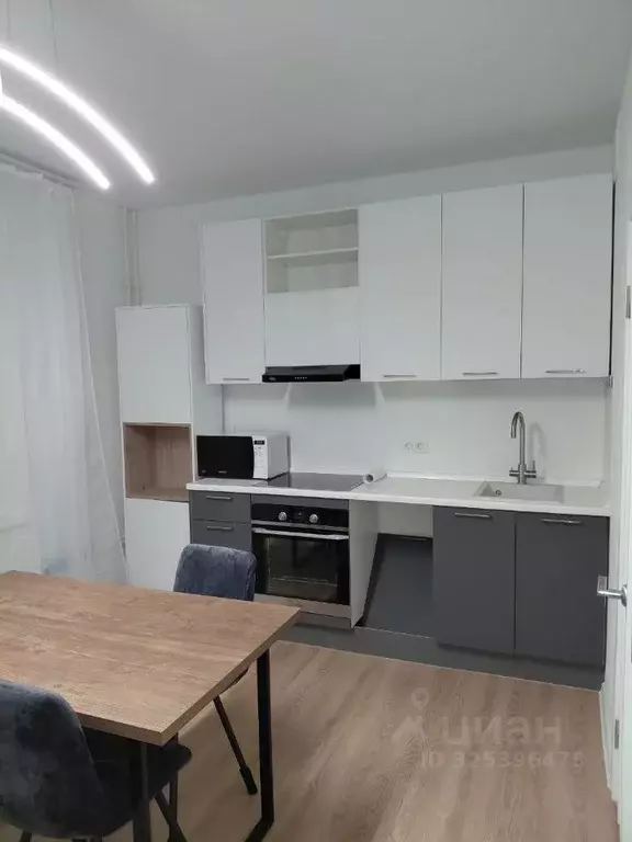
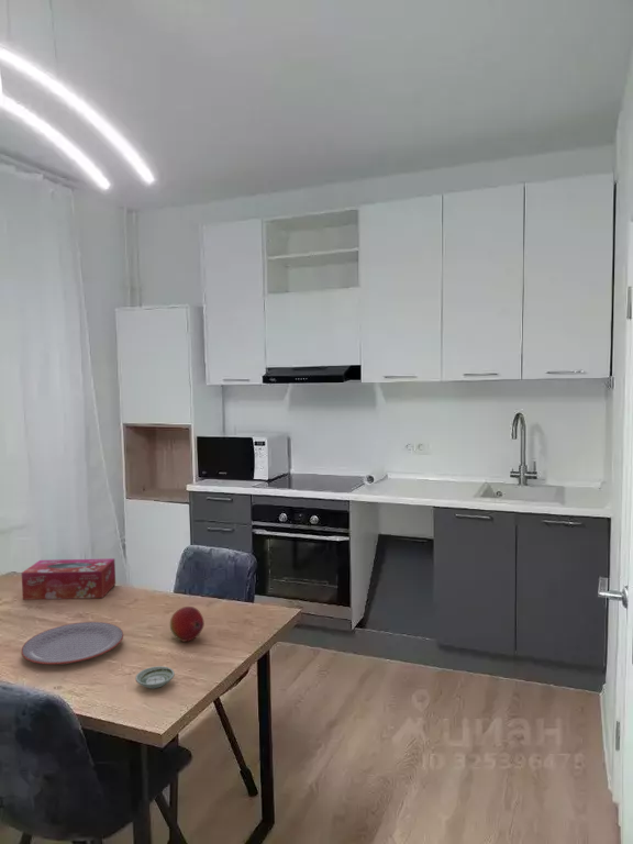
+ tissue box (69, 578)
+ saucer (155, 679)
+ plate (74, 644)
+ fruit (186, 622)
